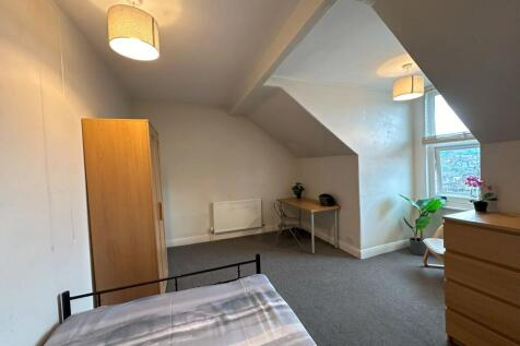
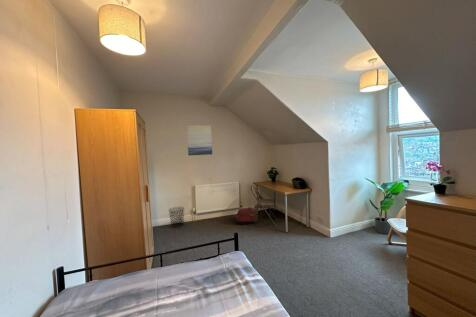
+ backpack (245, 215)
+ wall art (199, 140)
+ waste bin (177, 217)
